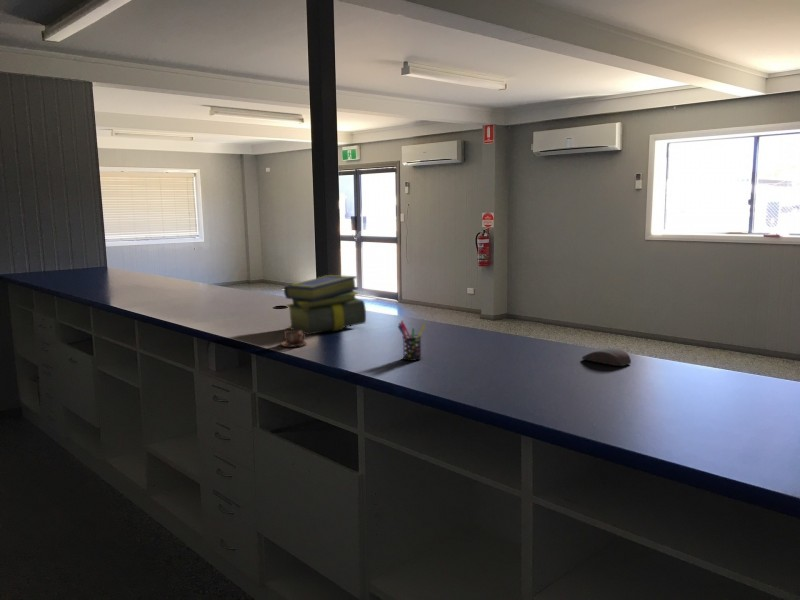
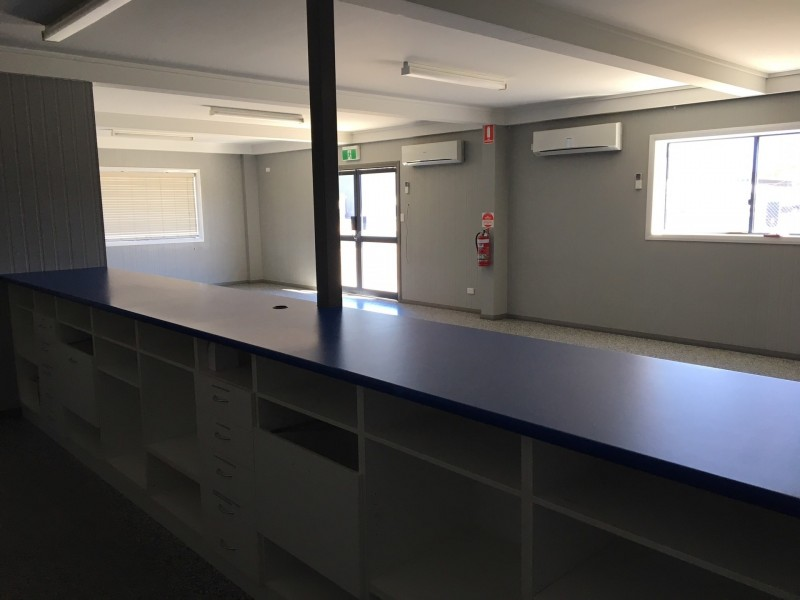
- stack of books (324, 303)
- cup (294, 338)
- computer mouse (606, 355)
- pen holder (411, 339)
